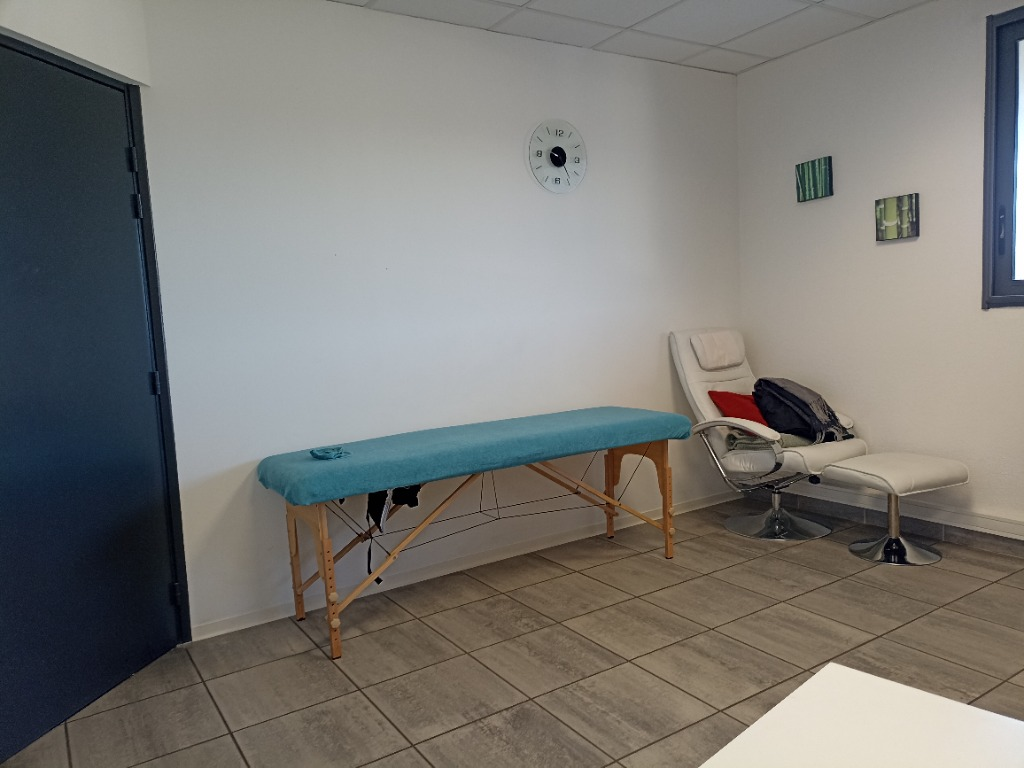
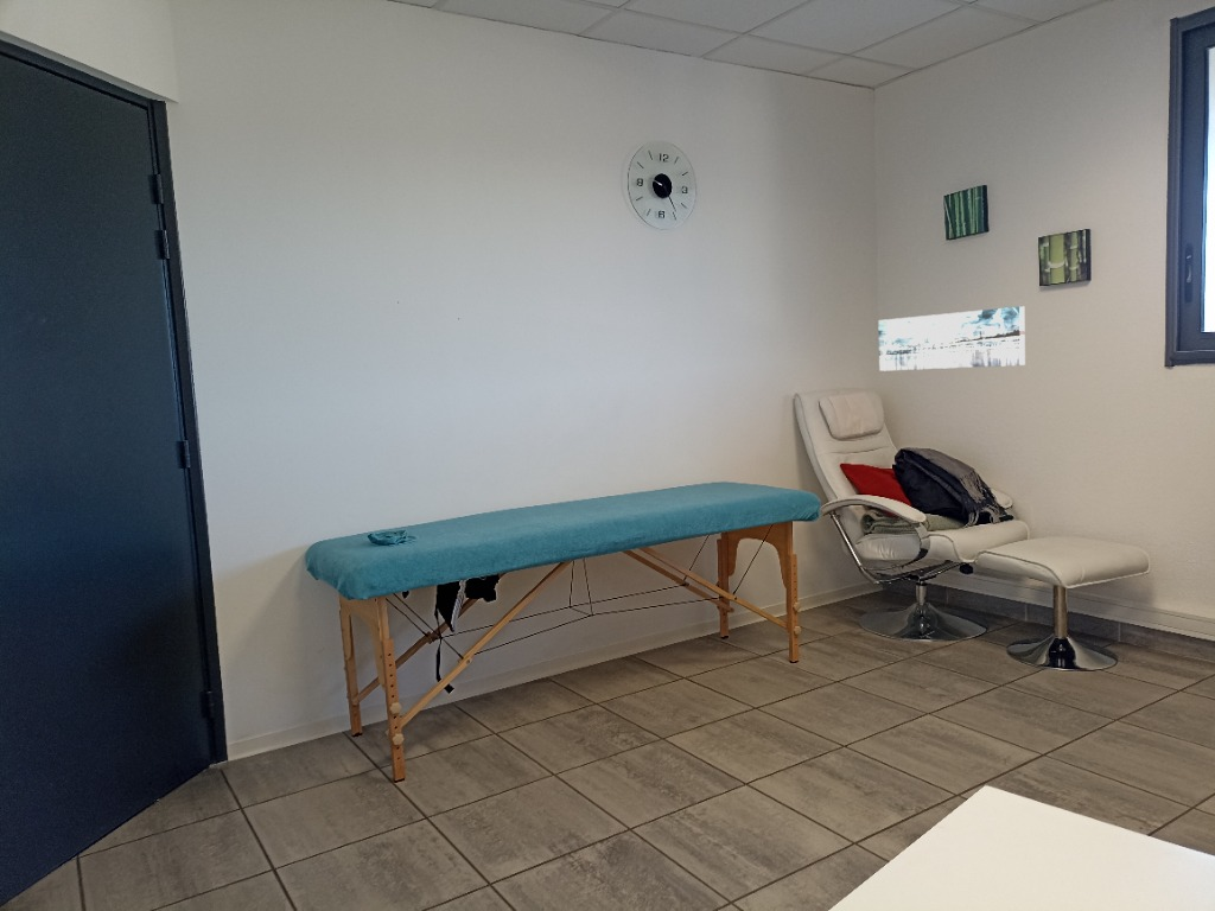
+ wall art (946, 340)
